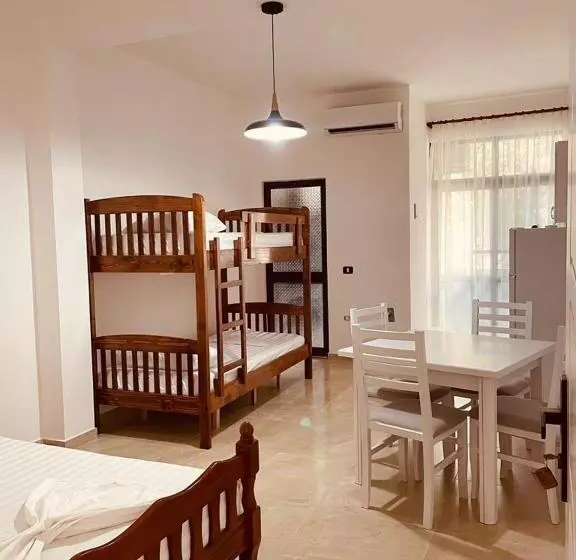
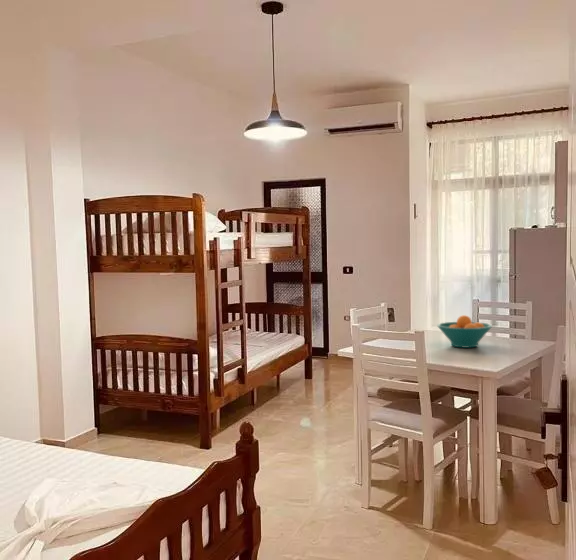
+ fruit bowl (464, 330)
